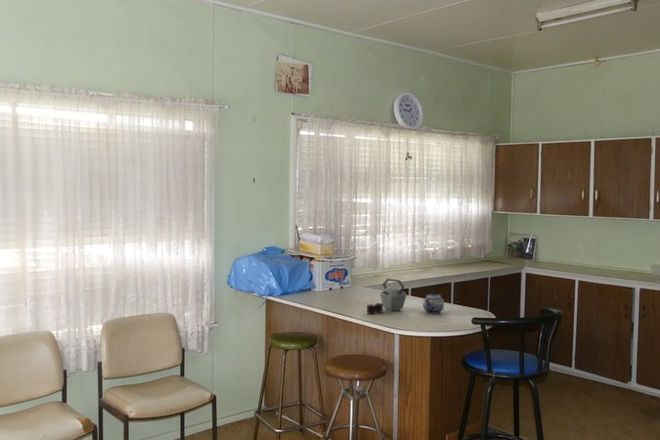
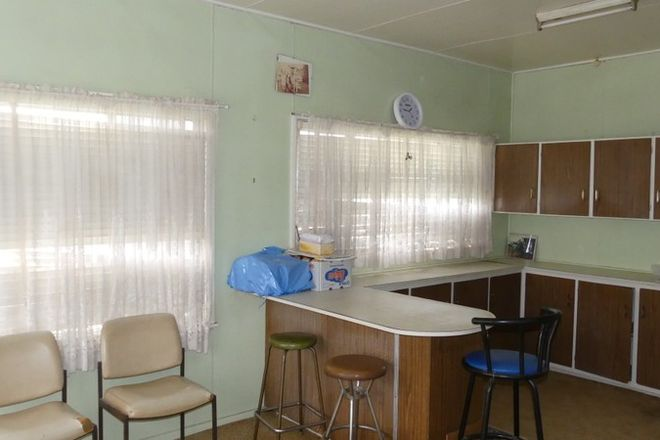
- teapot (433, 302)
- kettle (384, 295)
